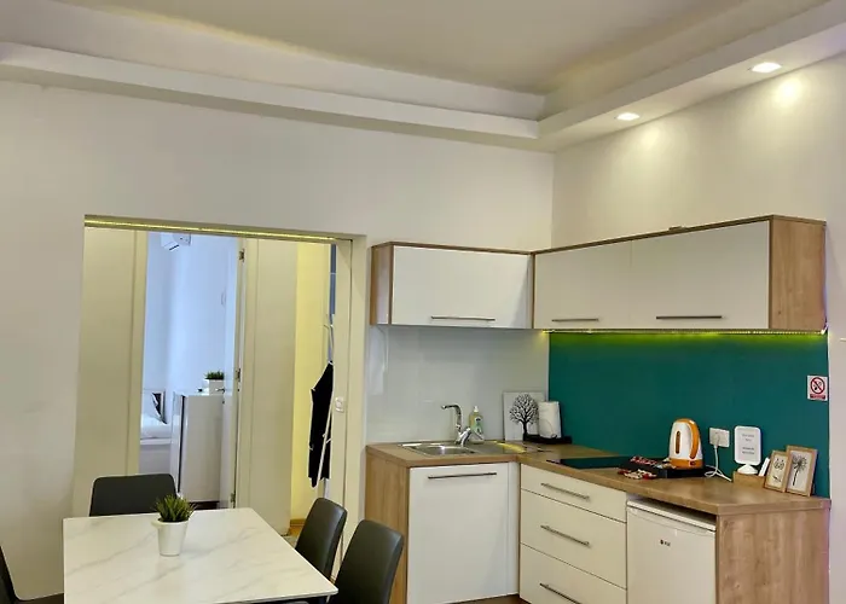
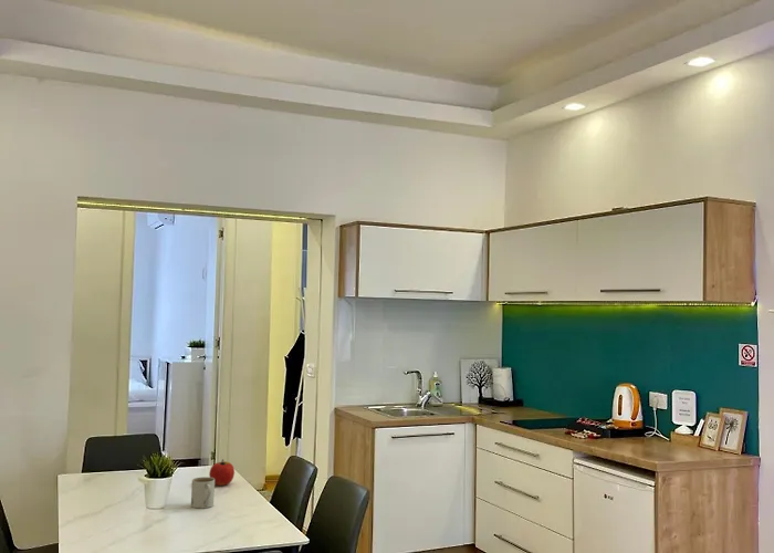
+ mug (203, 493)
+ apple (221, 471)
